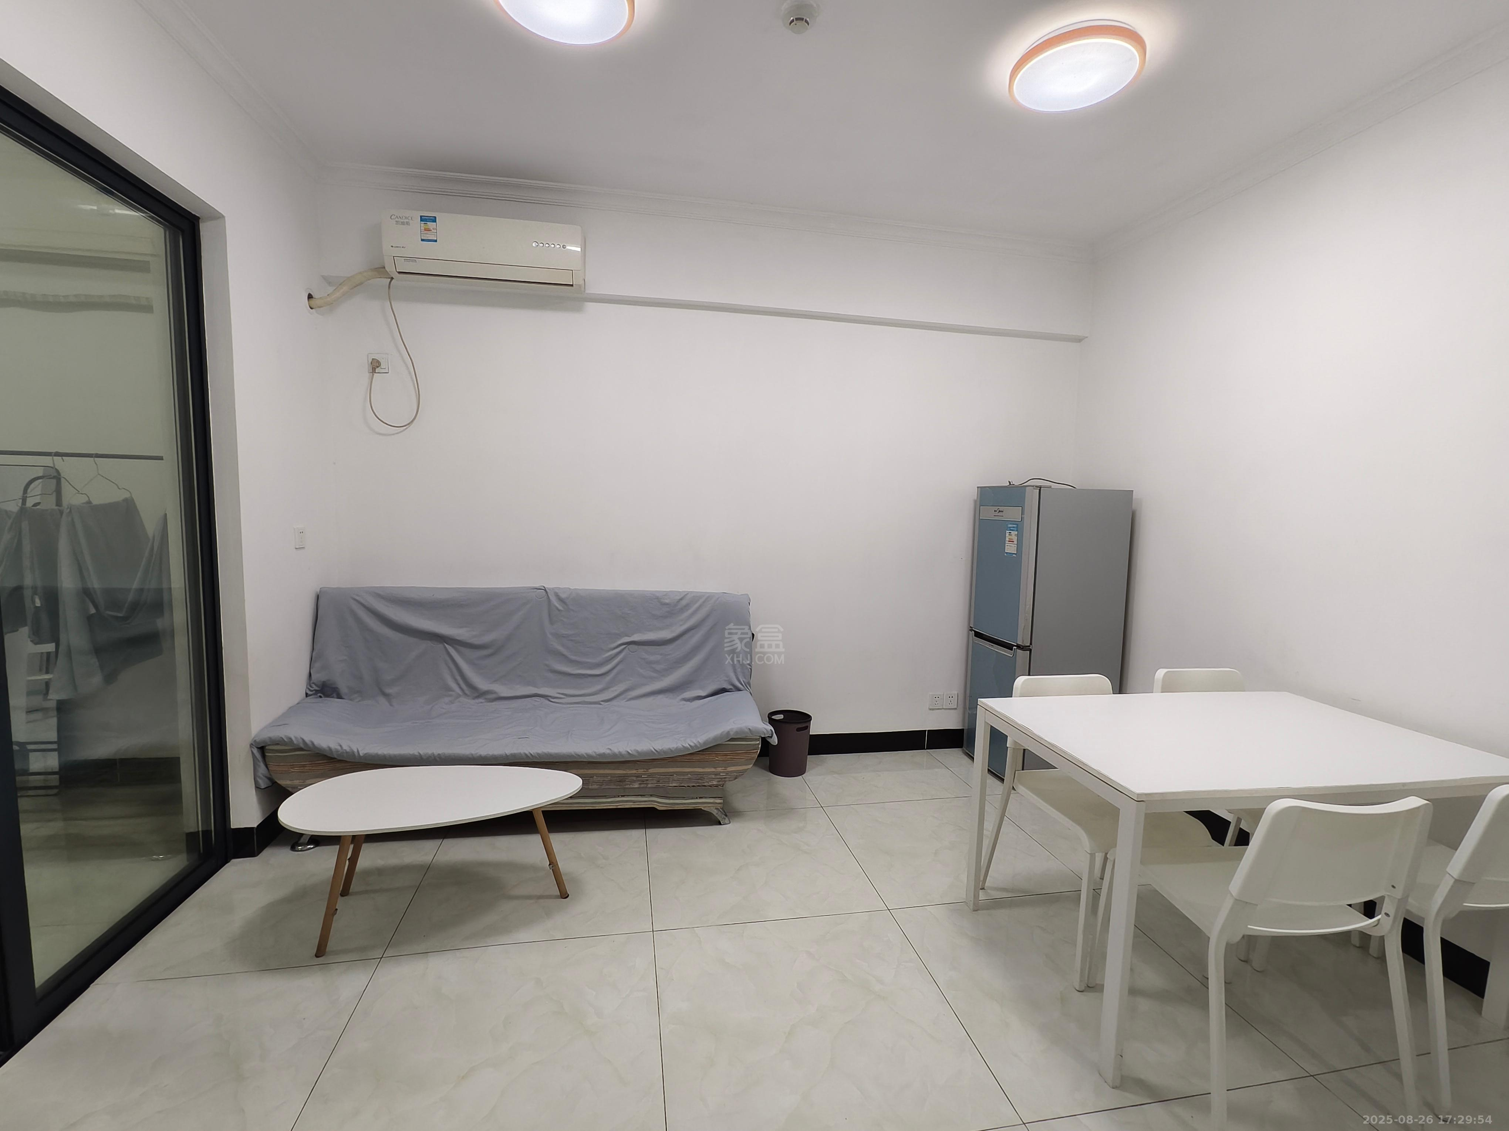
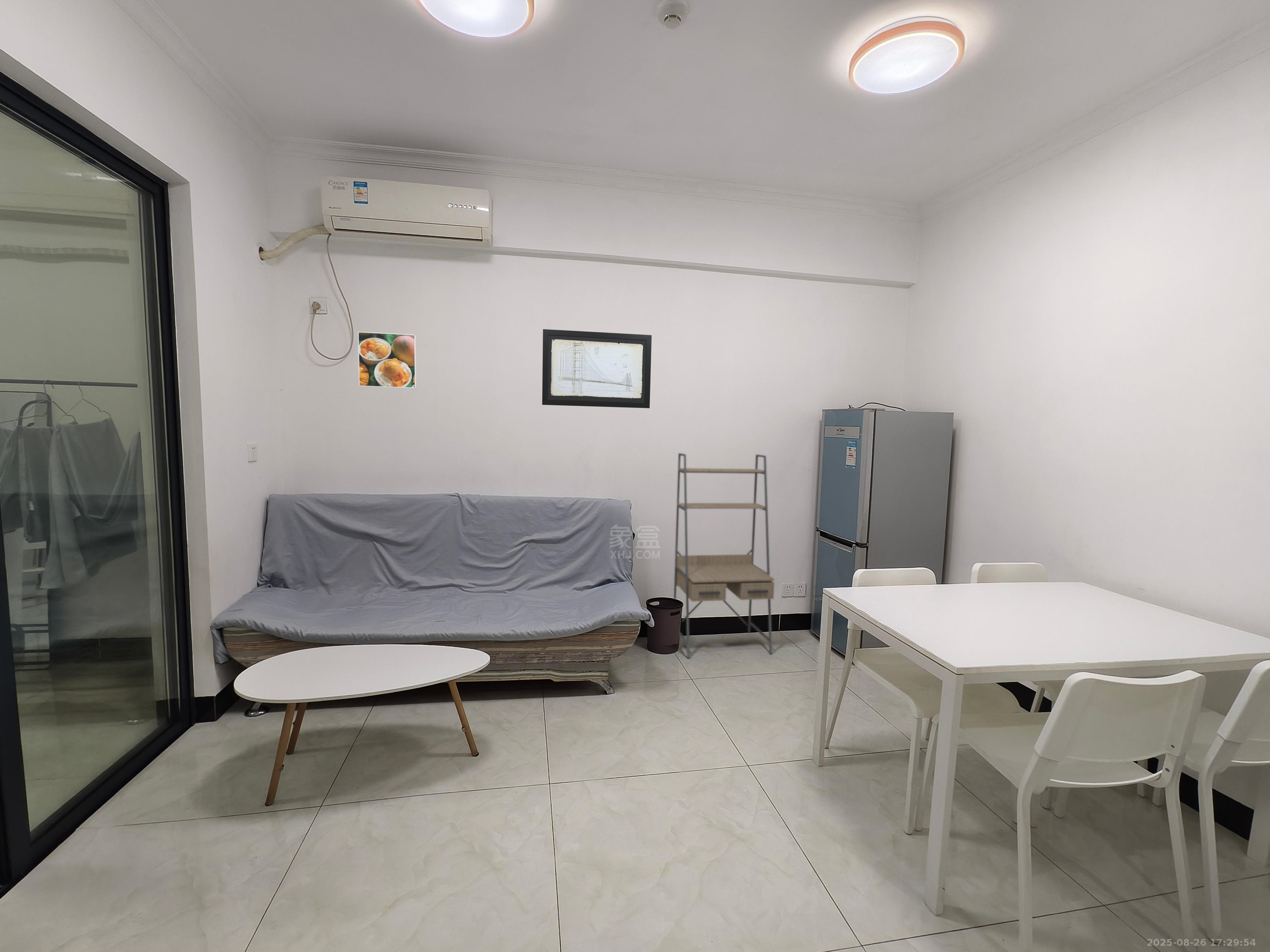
+ shelving unit (725, 555)
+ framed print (388, 361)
+ wall art (597, 370)
